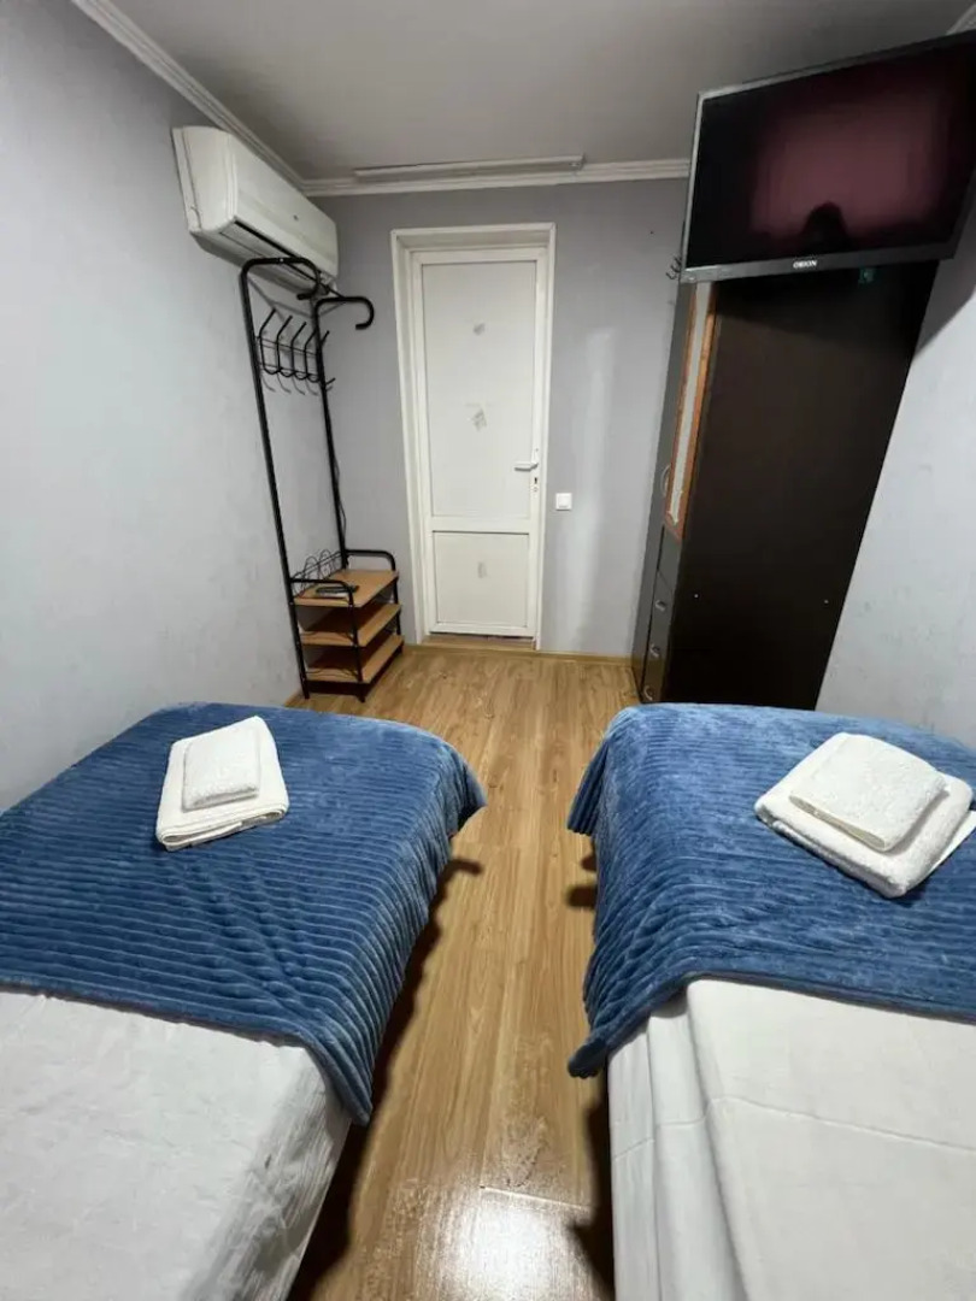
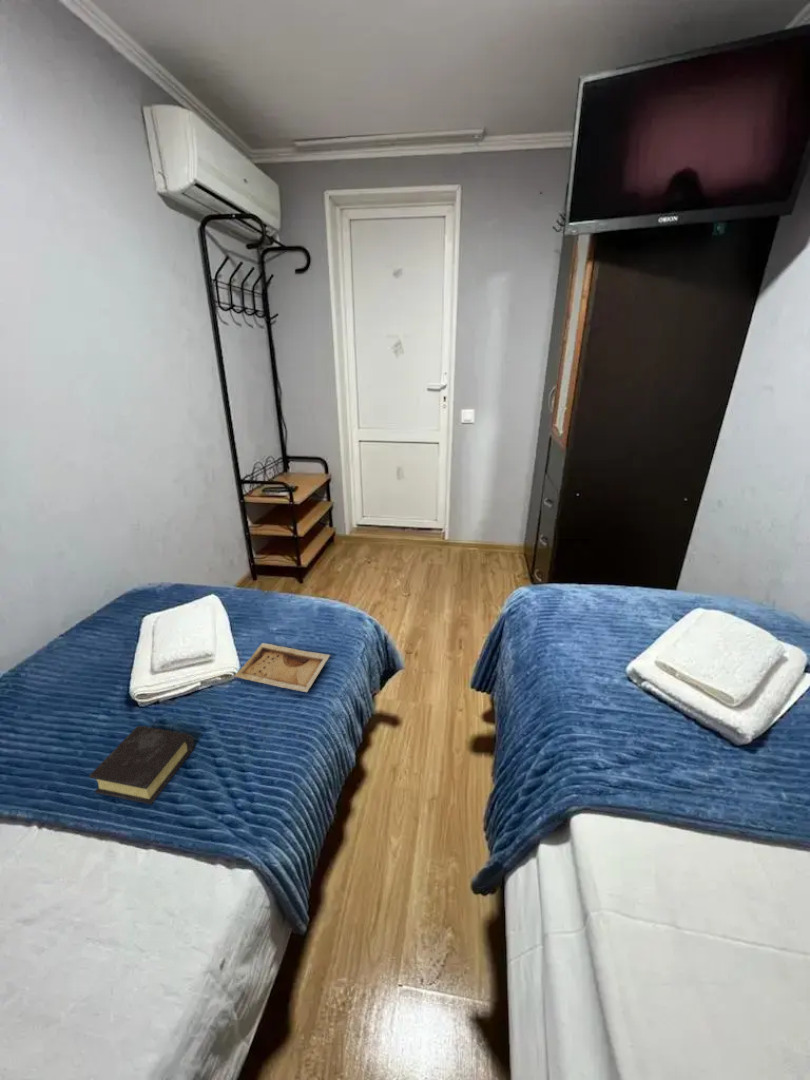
+ book (146, 759)
+ tray (283, 667)
